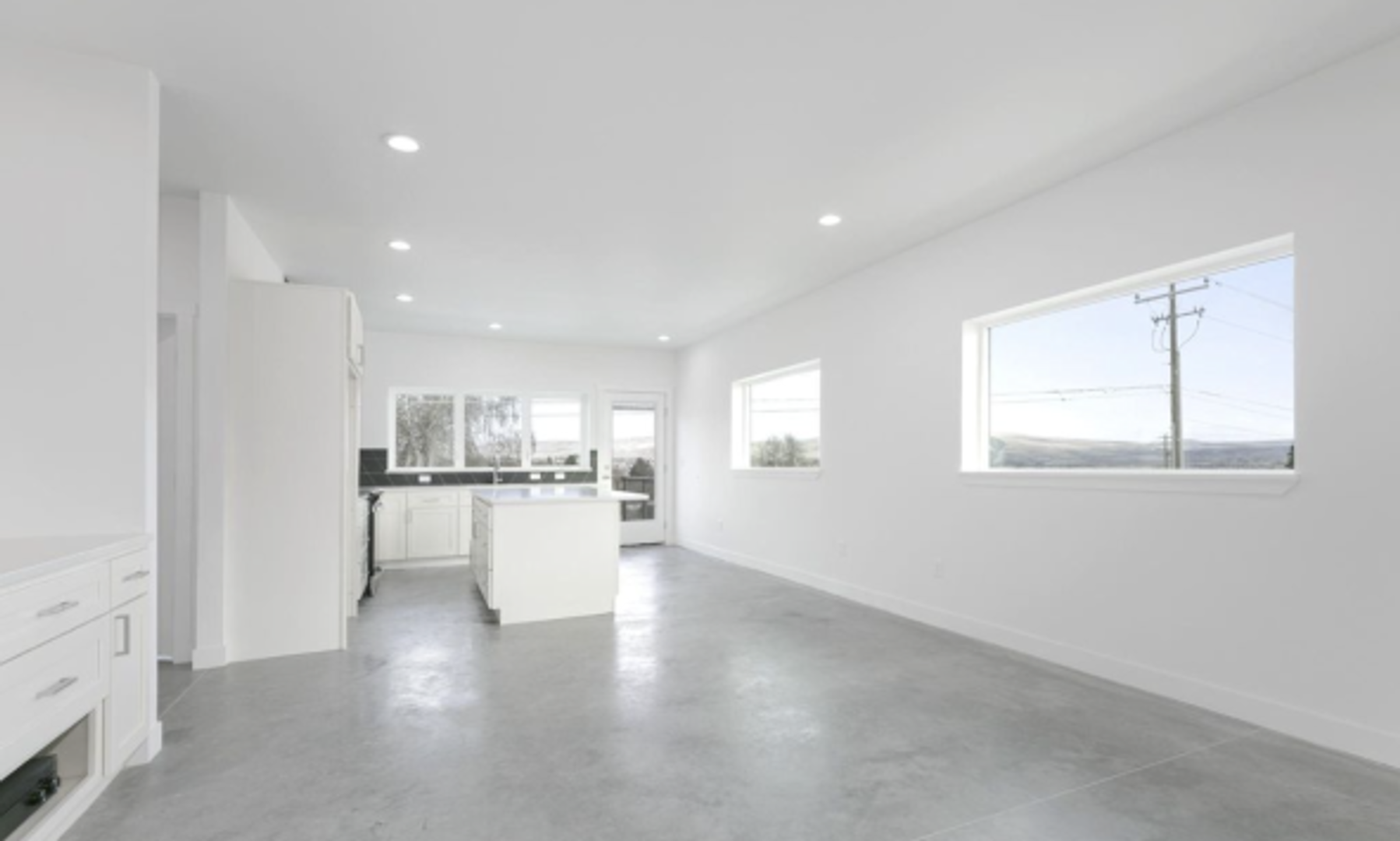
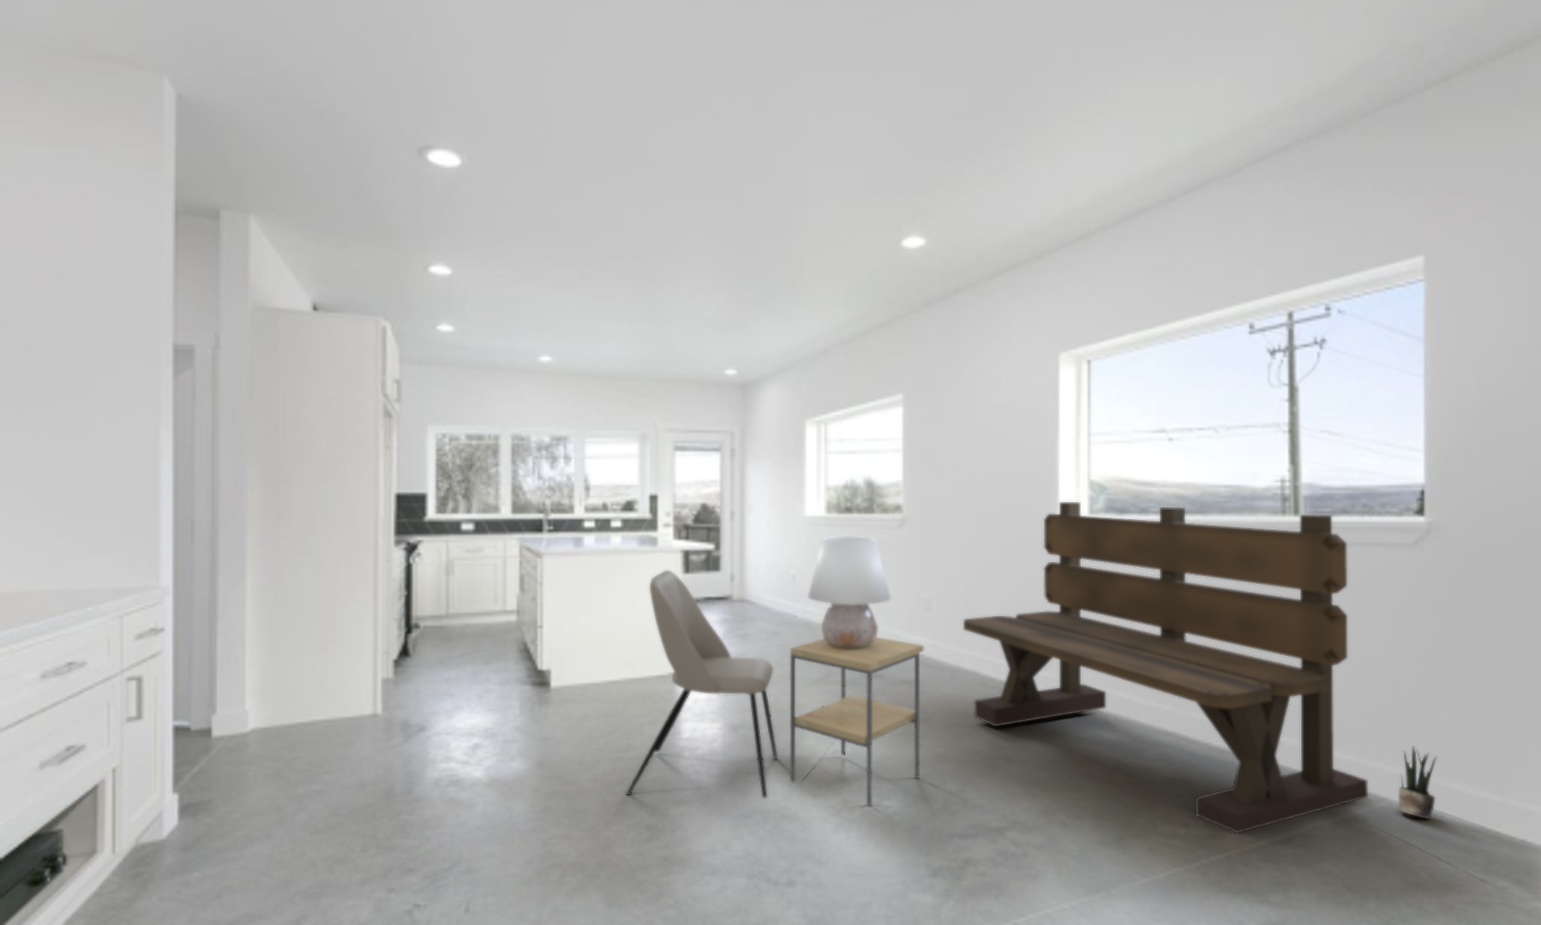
+ dining chair (707, 674)
+ side table (857, 712)
+ table lamp (849, 591)
+ bench (1133, 631)
+ potted plant (1418, 780)
